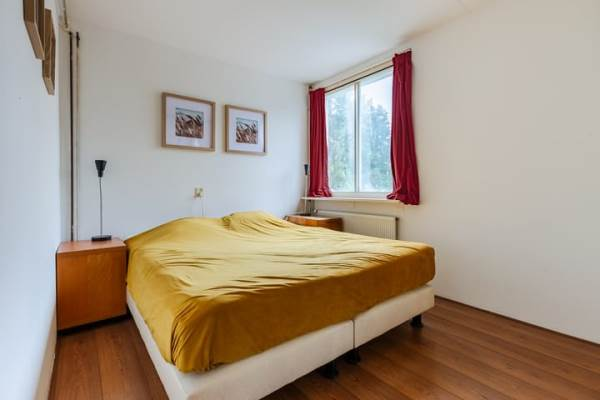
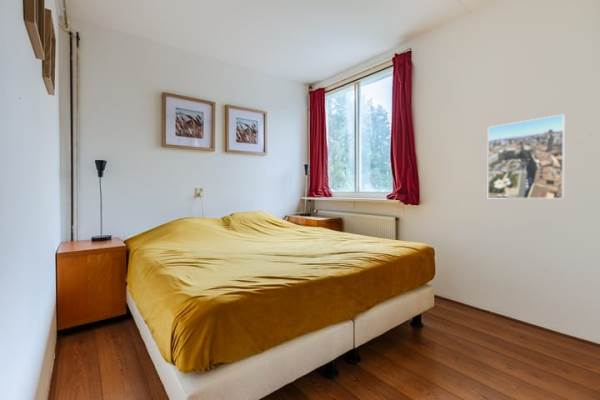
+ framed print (523, 160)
